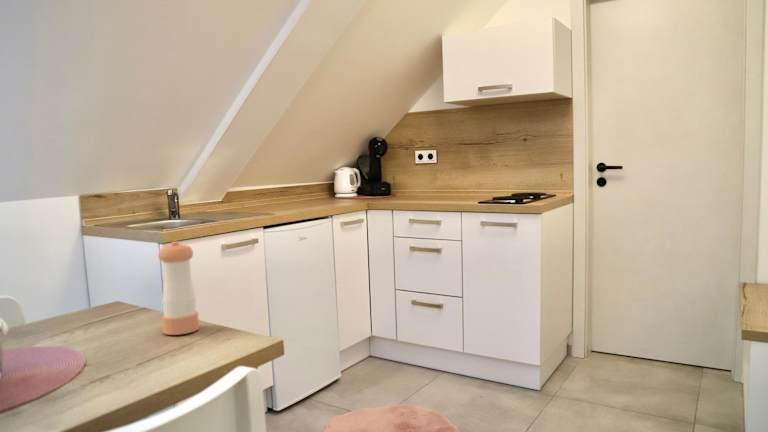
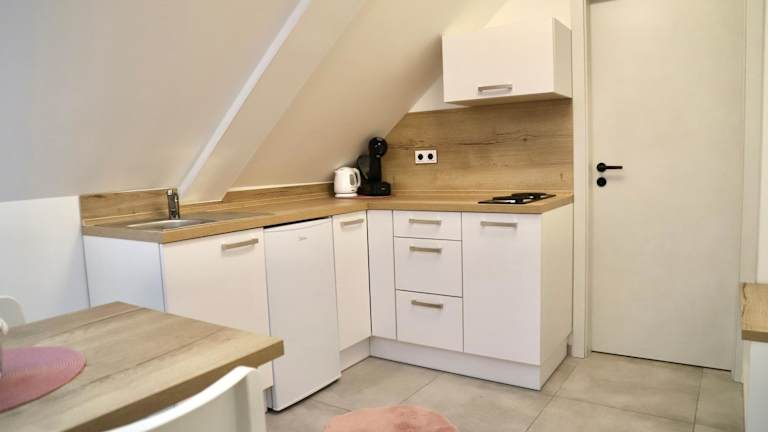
- pepper shaker (178, 286)
